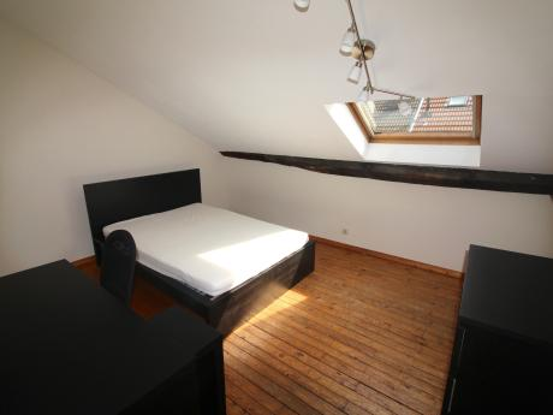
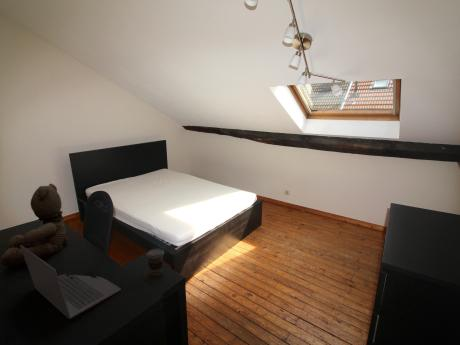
+ laptop (71, 275)
+ teddy bear (37, 216)
+ coffee cup (155, 262)
